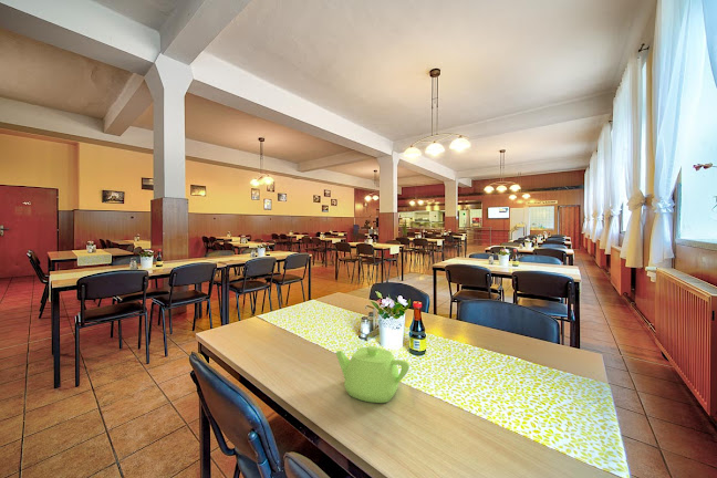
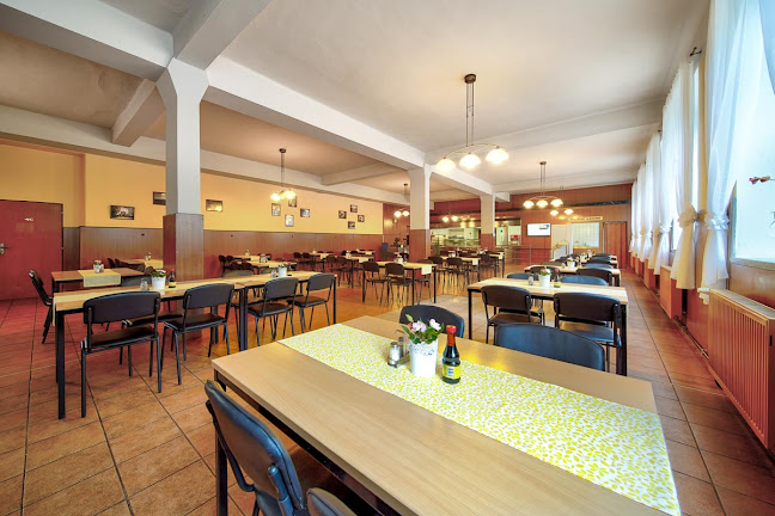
- teapot (371, 367)
